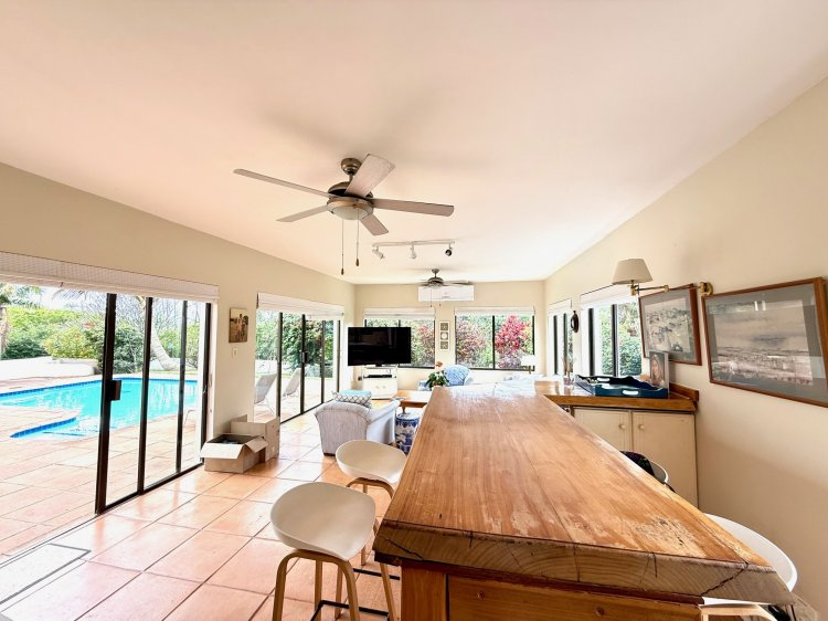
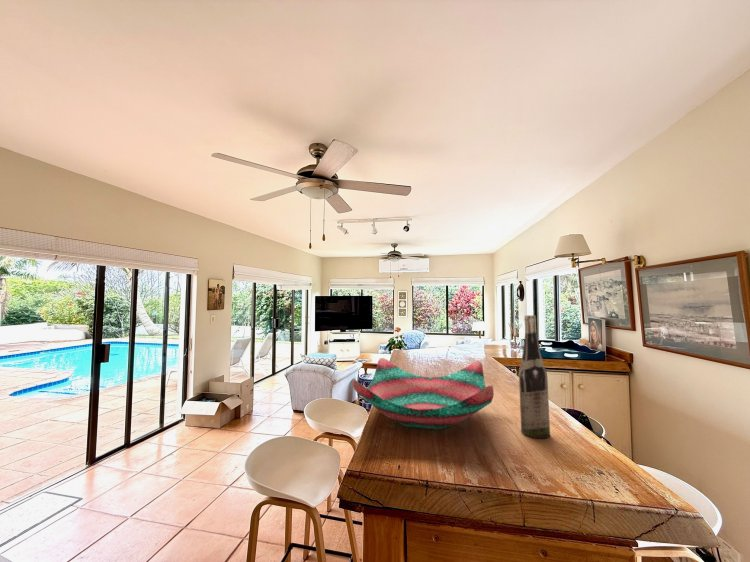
+ wine bottle (532, 373)
+ decorative bowl (424, 392)
